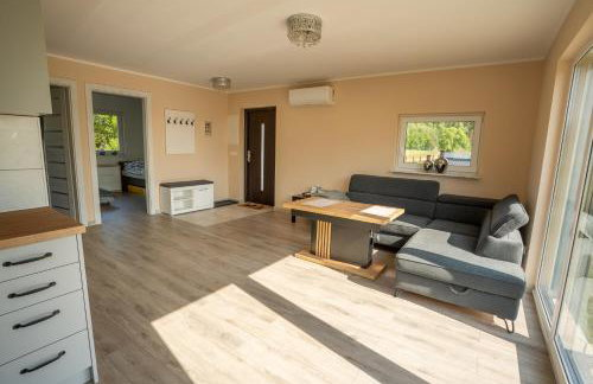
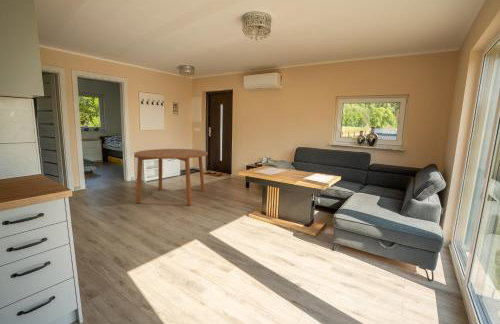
+ dining table (161, 174)
